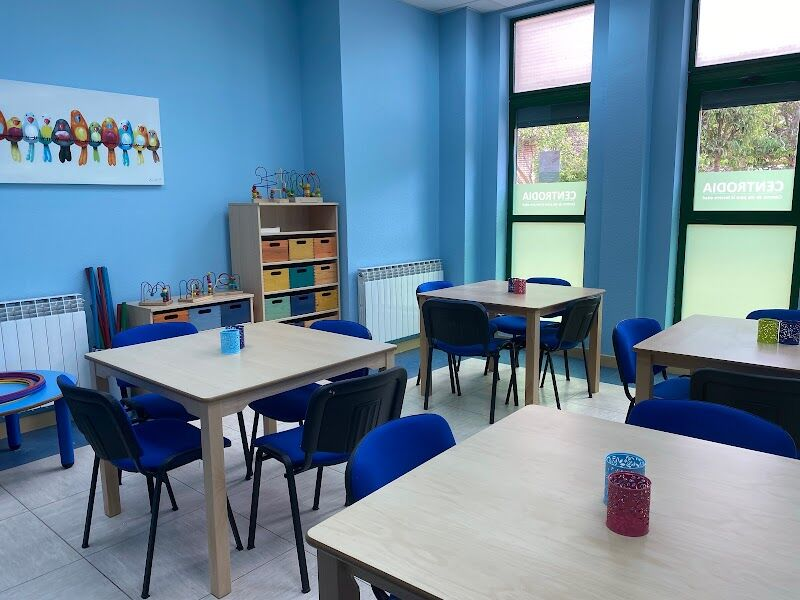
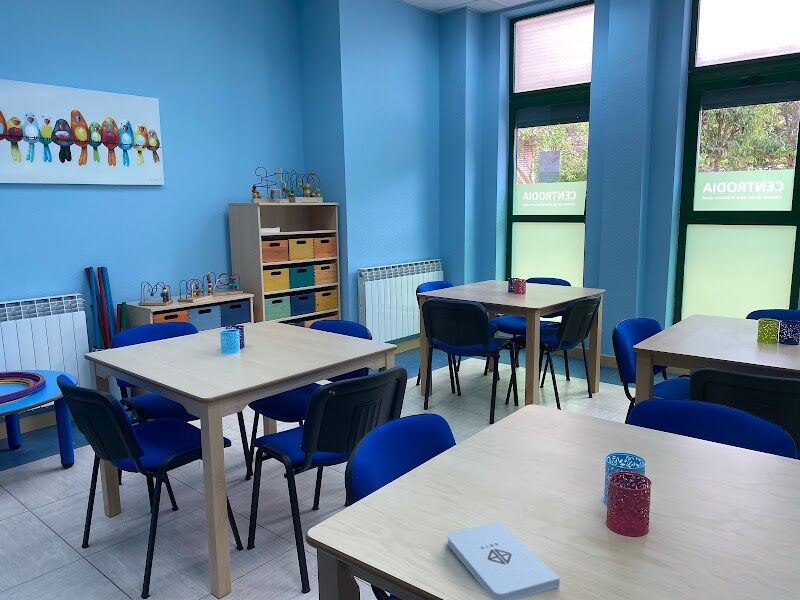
+ notepad (498, 558)
